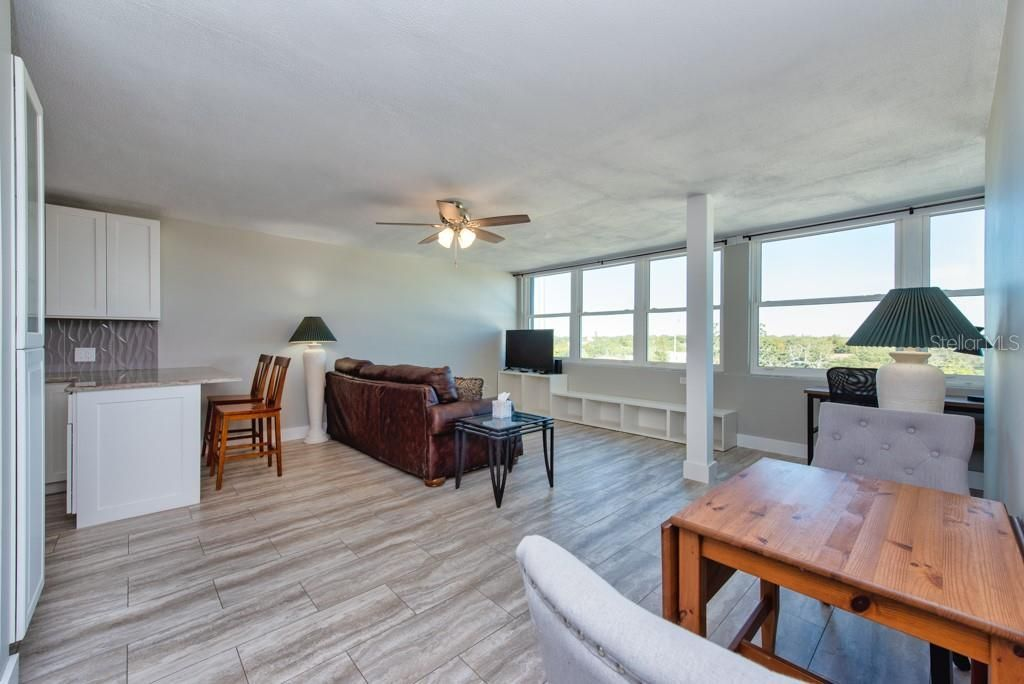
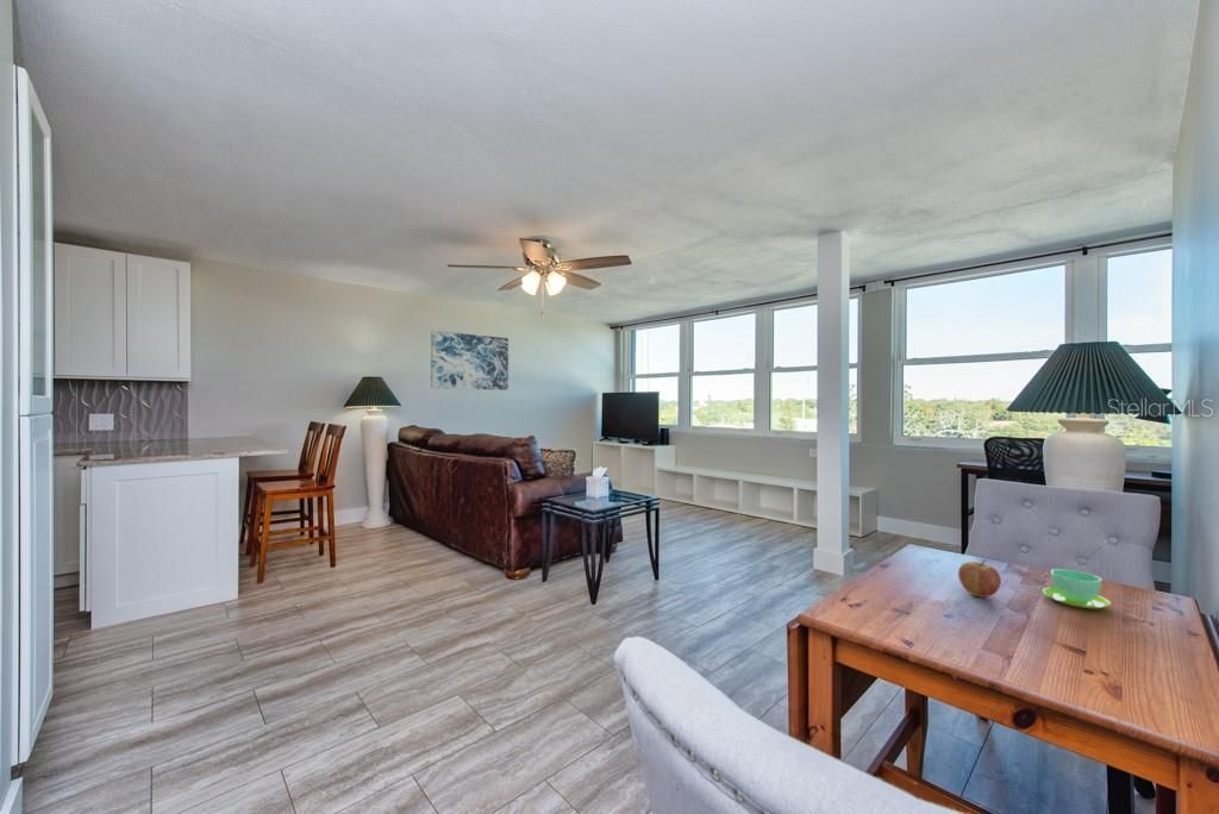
+ cup (1075, 588)
+ fruit (979, 577)
+ wall art (471, 362)
